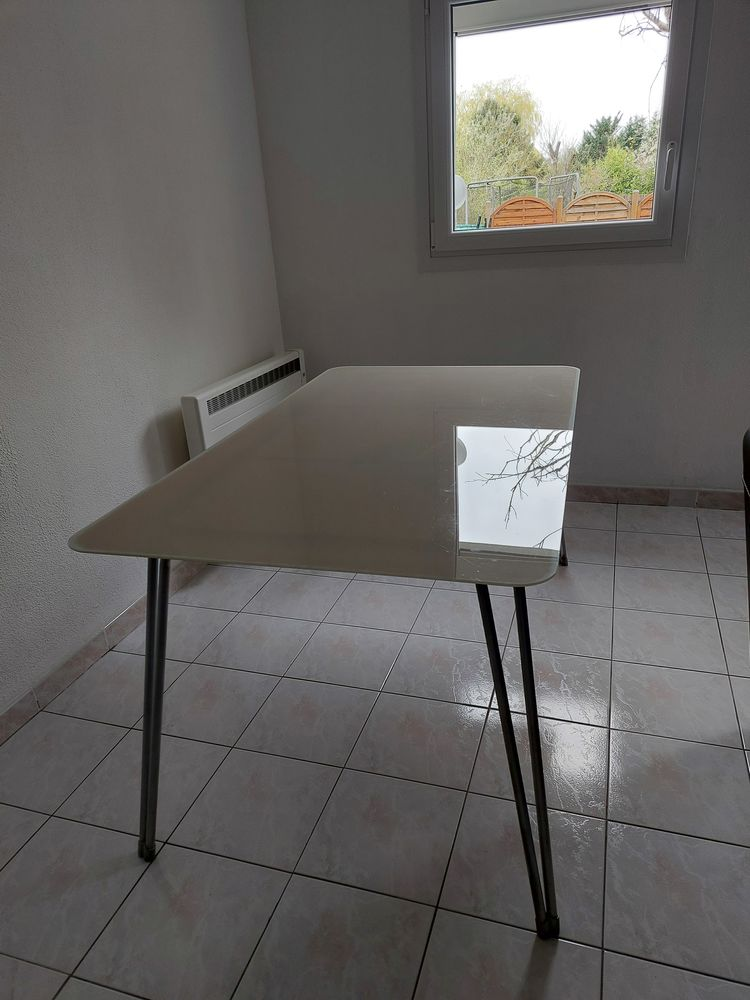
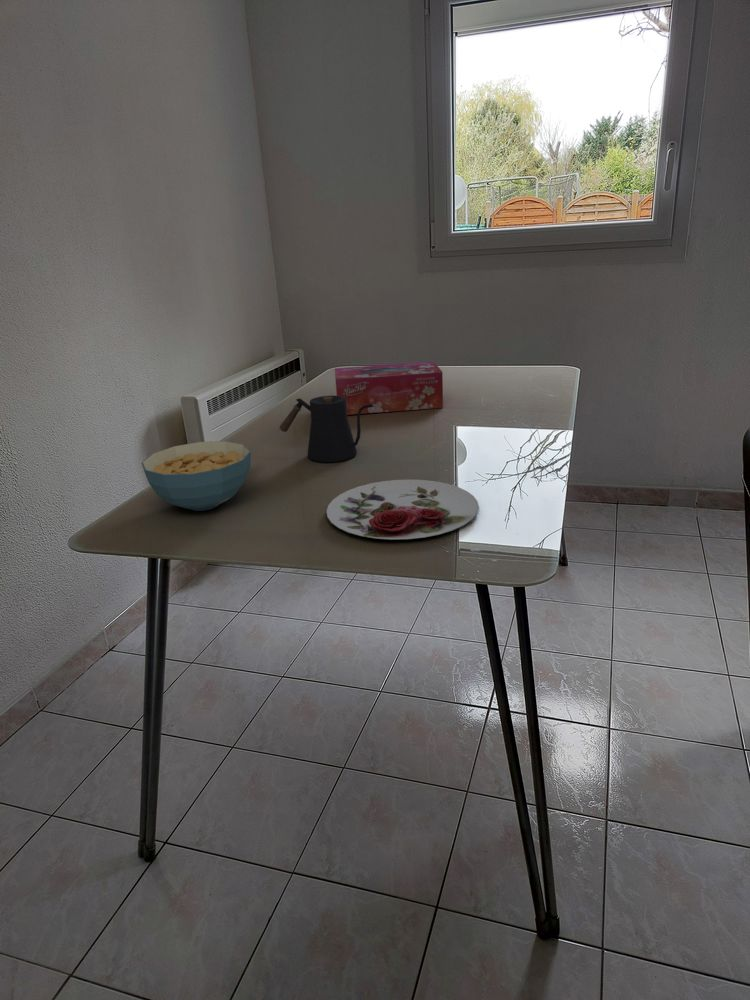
+ cereal bowl (200, 481)
+ kettle (327, 427)
+ plate (402, 505)
+ tissue box (387, 387)
